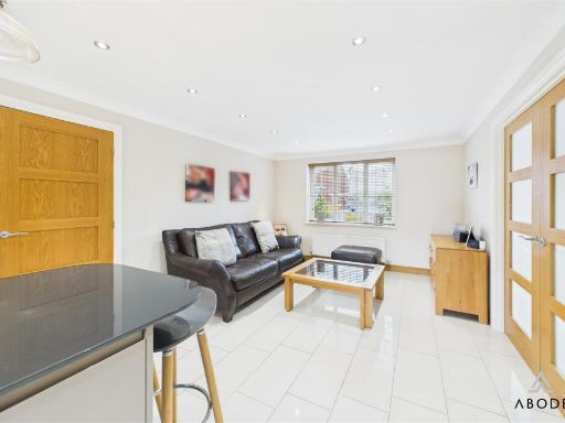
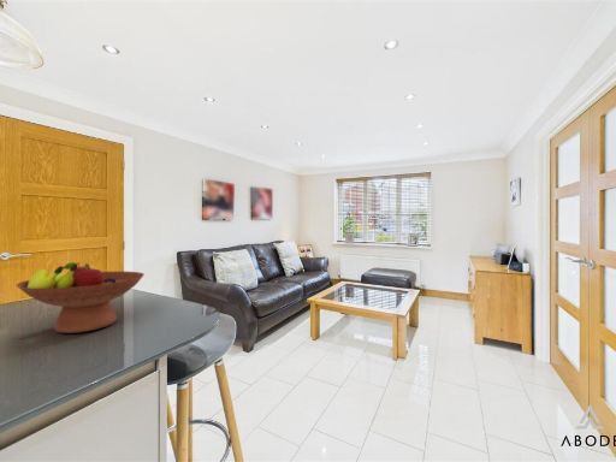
+ fruit bowl (87, 292)
